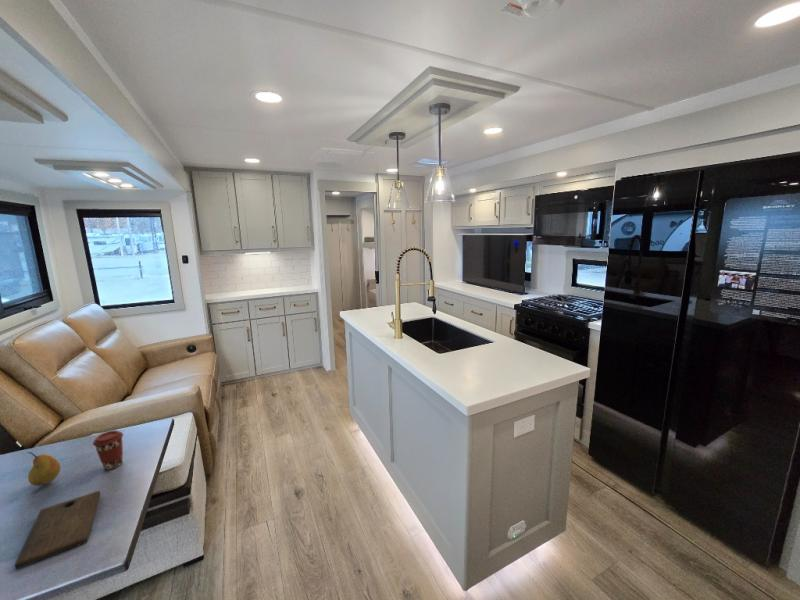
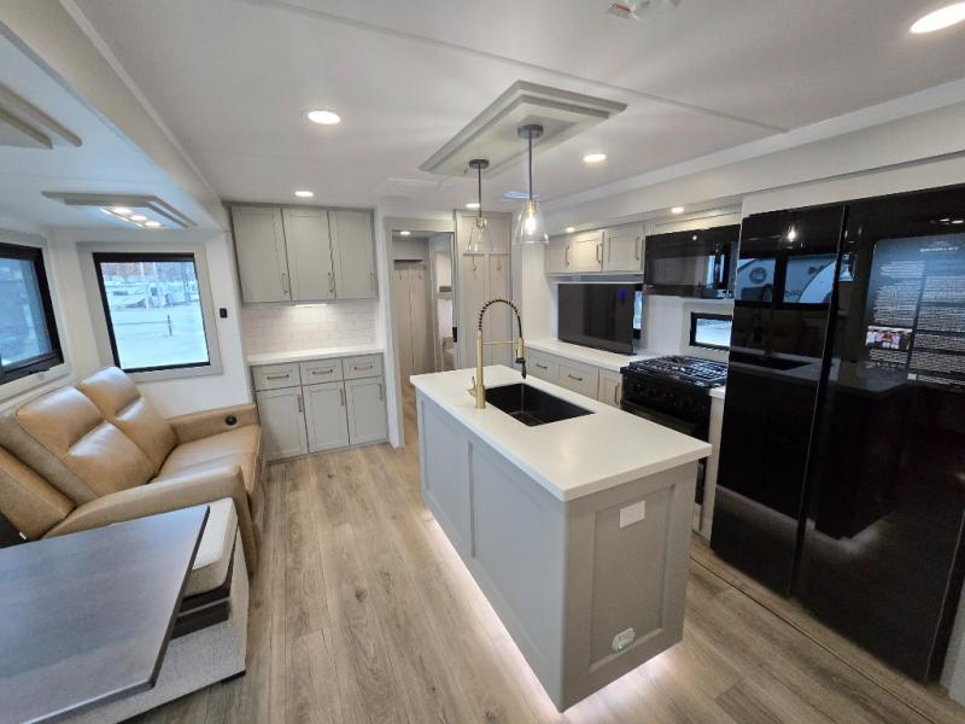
- cutting board (62, 525)
- coffee cup (110, 450)
- fruit (43, 466)
